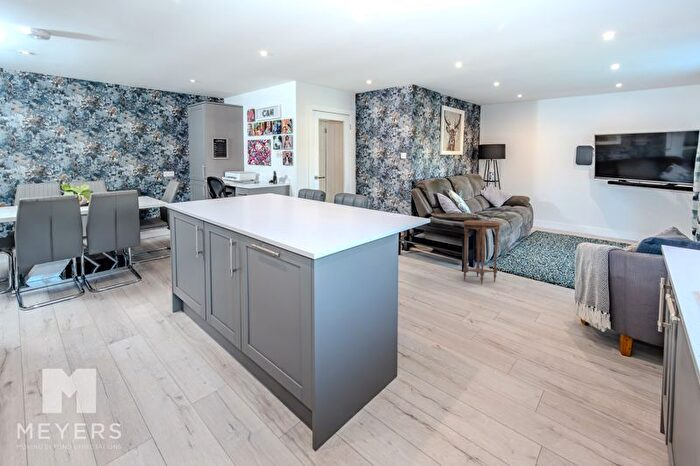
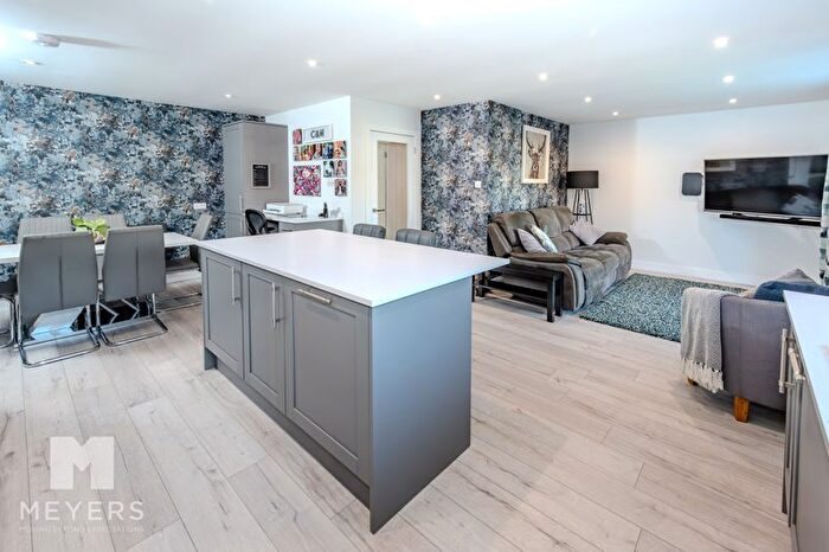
- side table (479, 251)
